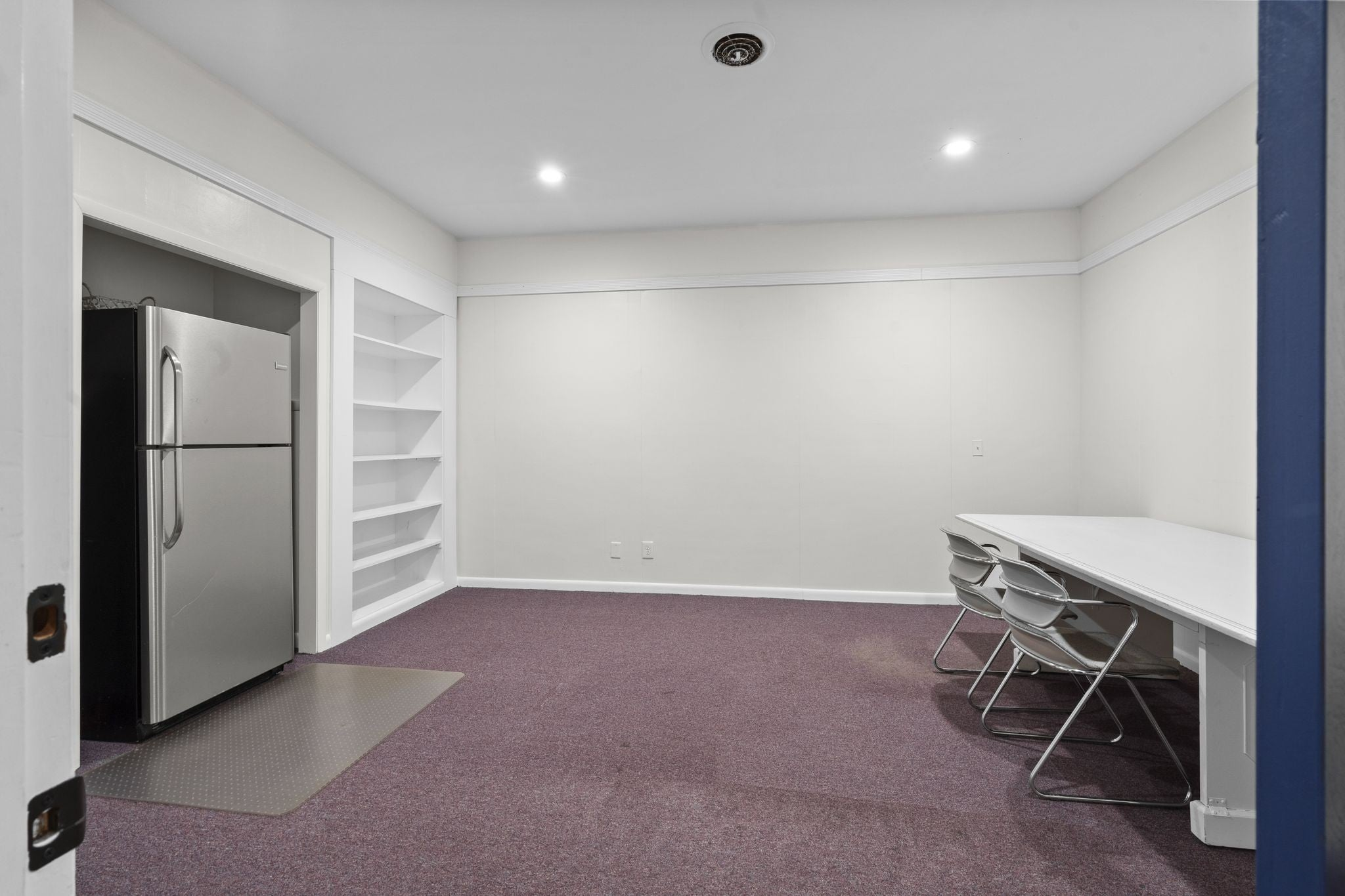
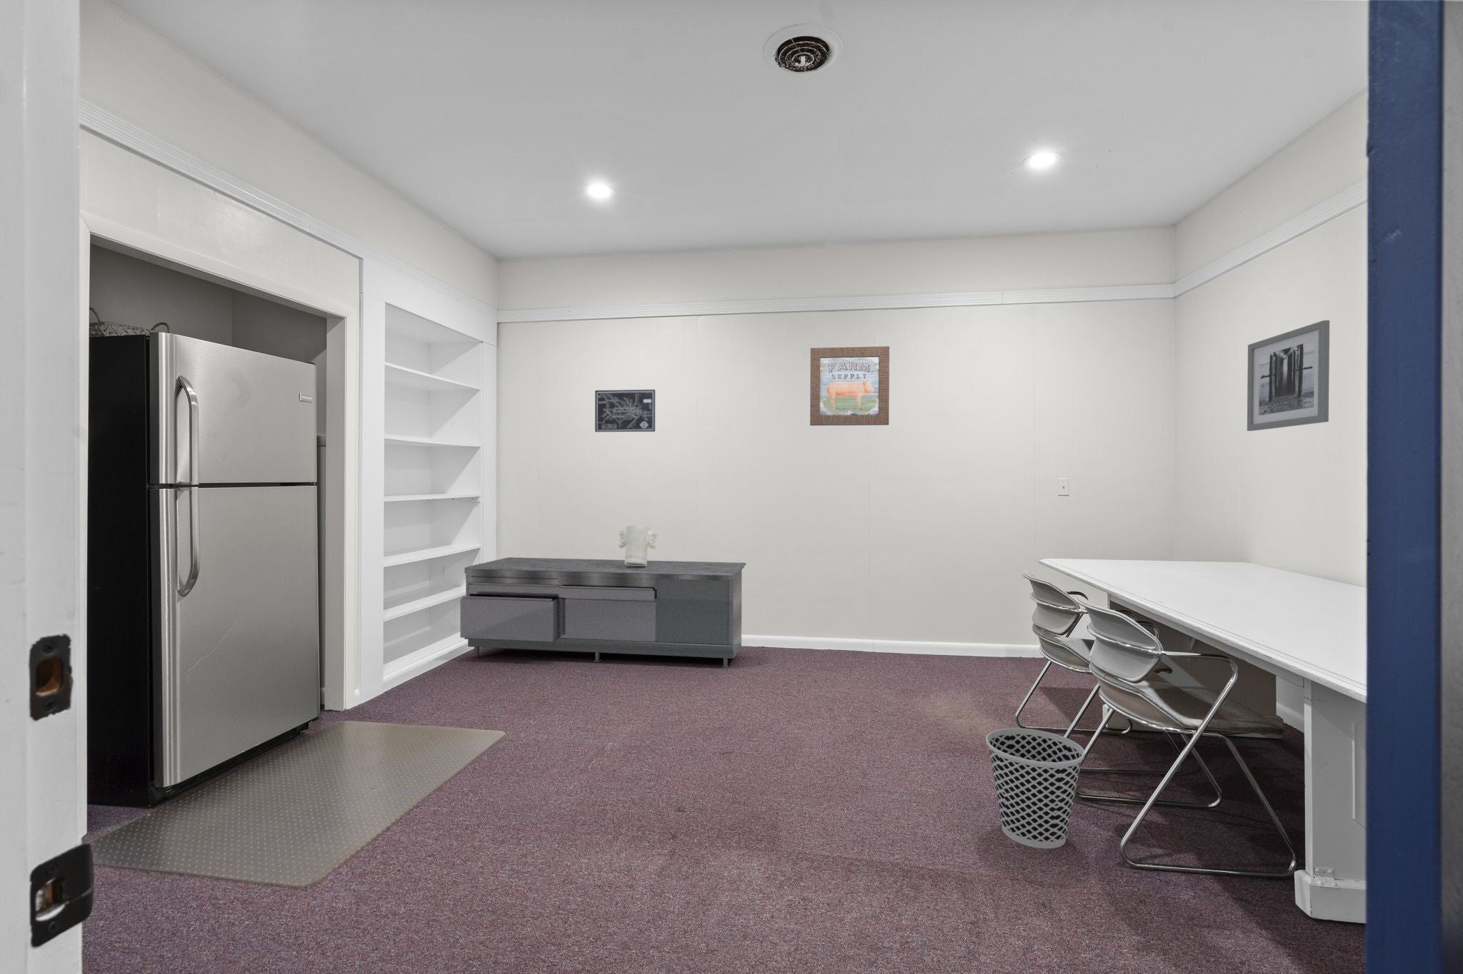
+ wastebasket (1033, 788)
+ wall art (1285, 379)
+ wall art (848, 386)
+ decorative vase (637, 545)
+ wall art (624, 410)
+ sideboard (607, 610)
